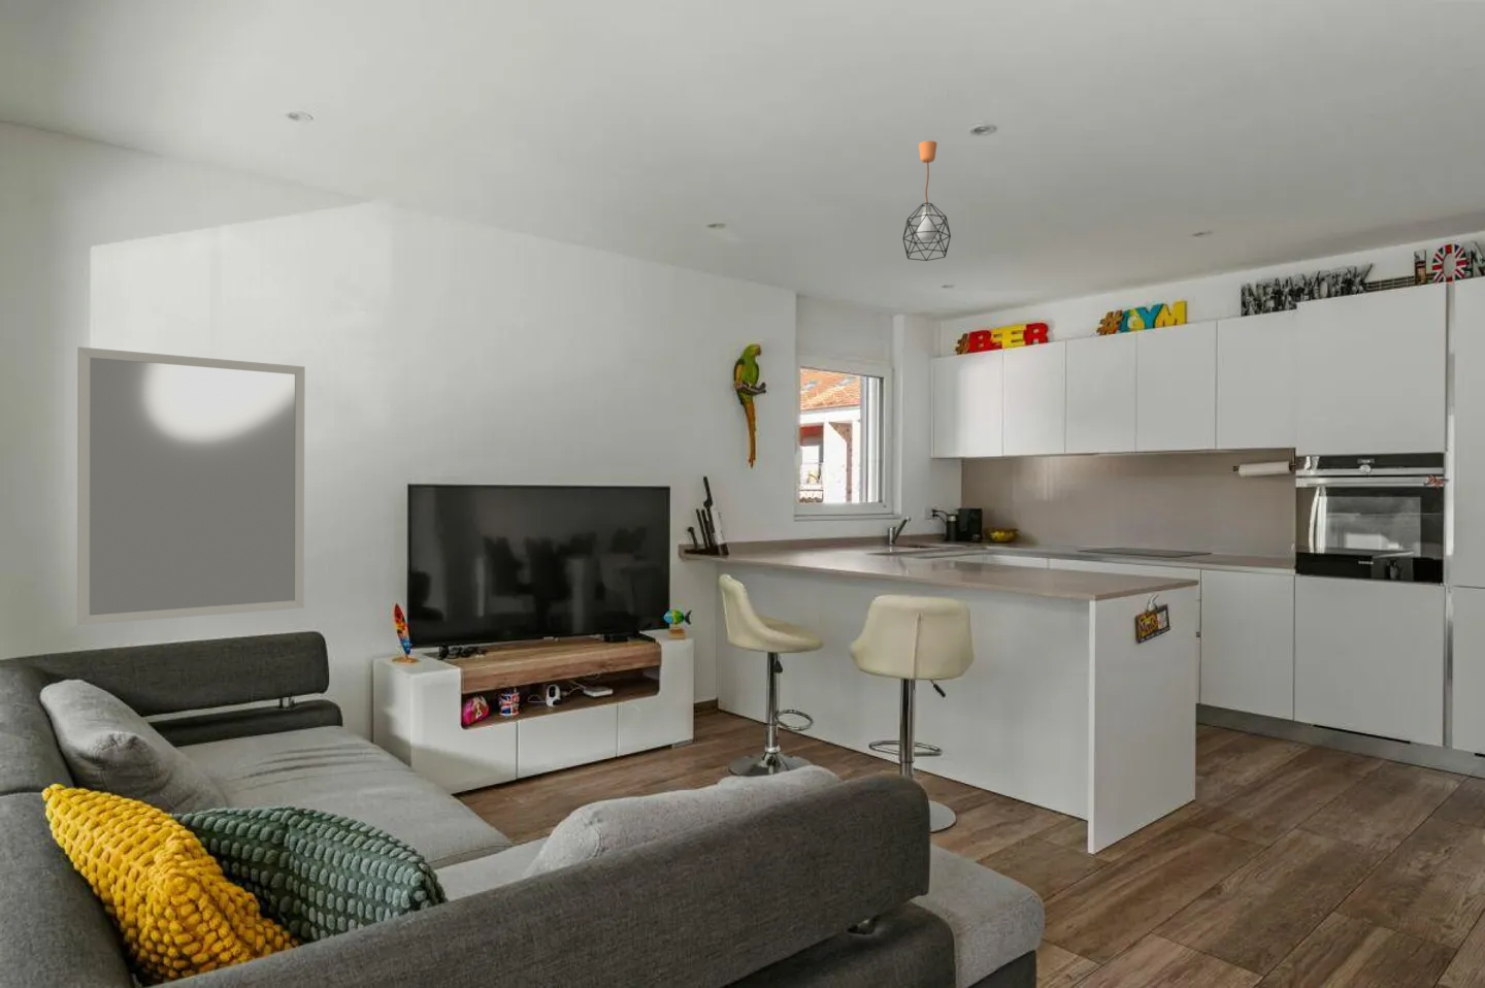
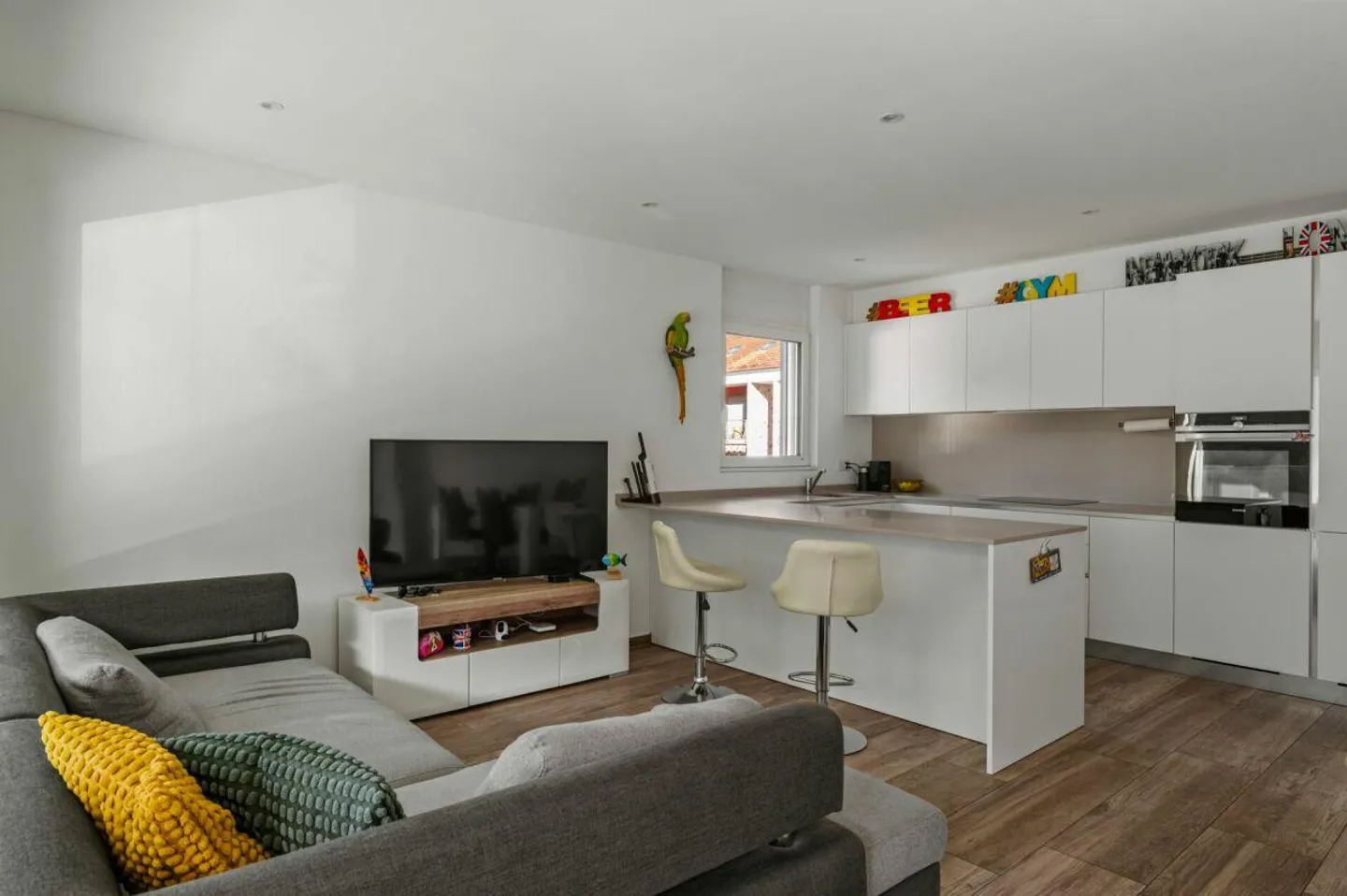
- home mirror (198, 486)
- pendant light (926, 200)
